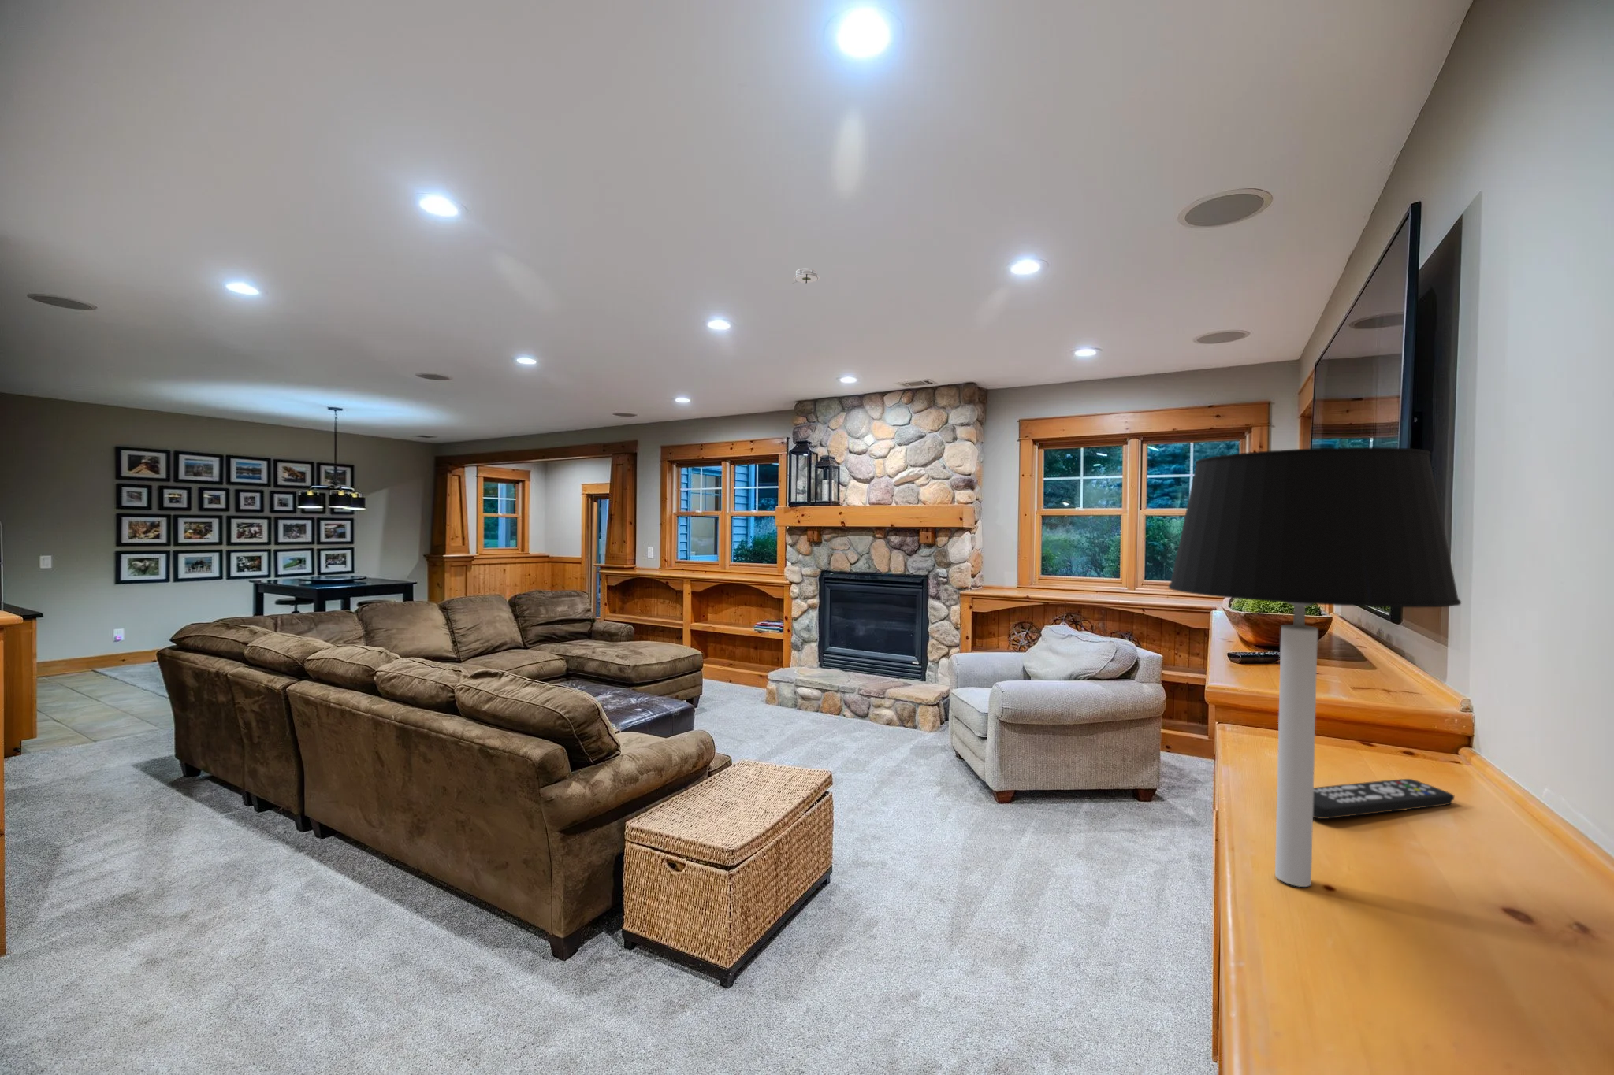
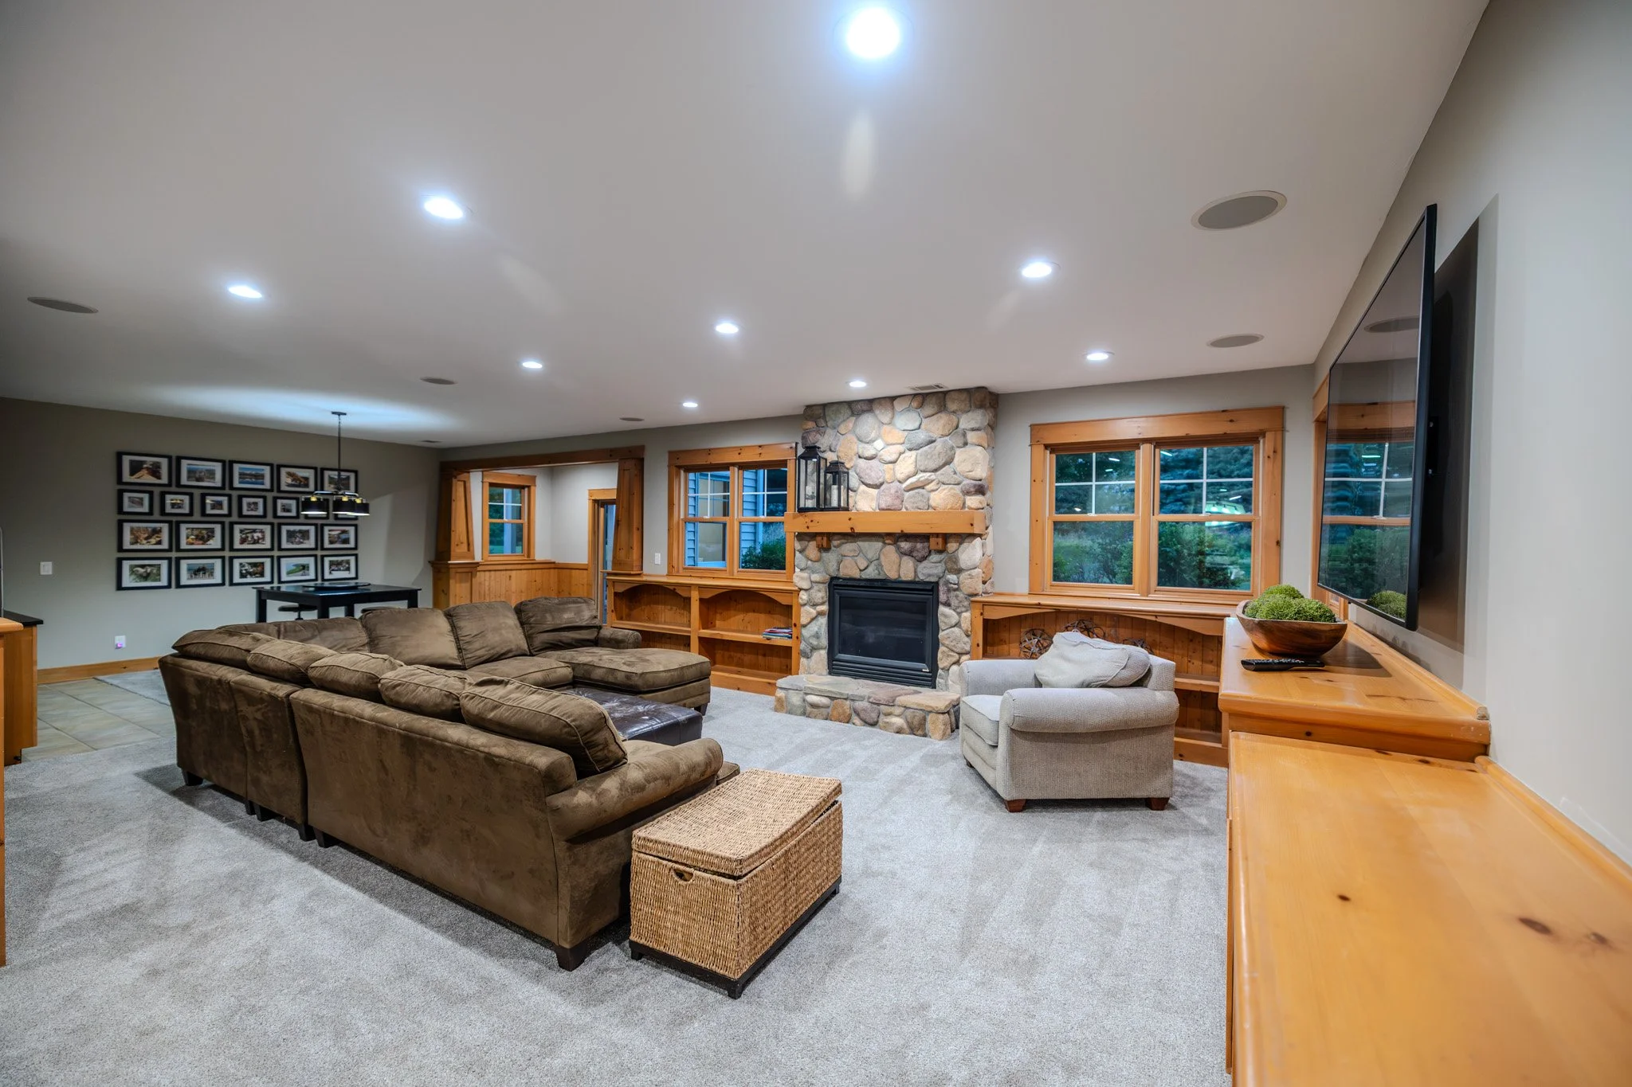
- table lamp (1298, 669)
- smoke detector (805, 276)
- remote control (1369, 799)
